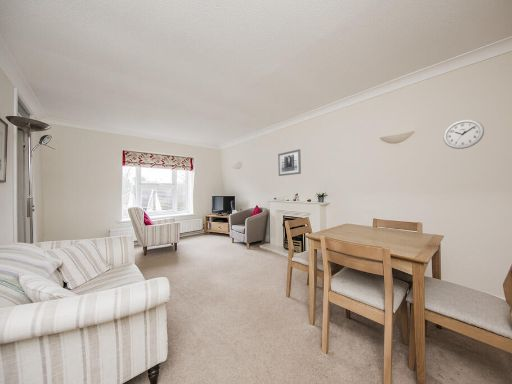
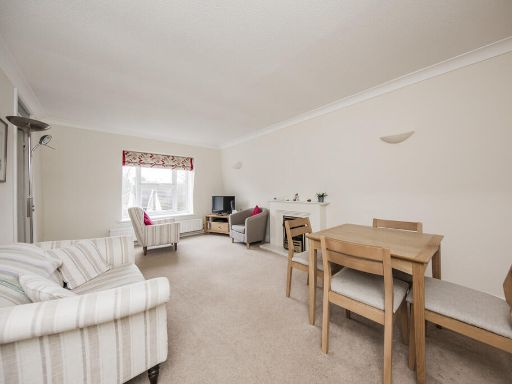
- wall art (288, 163)
- wall clock (462, 134)
